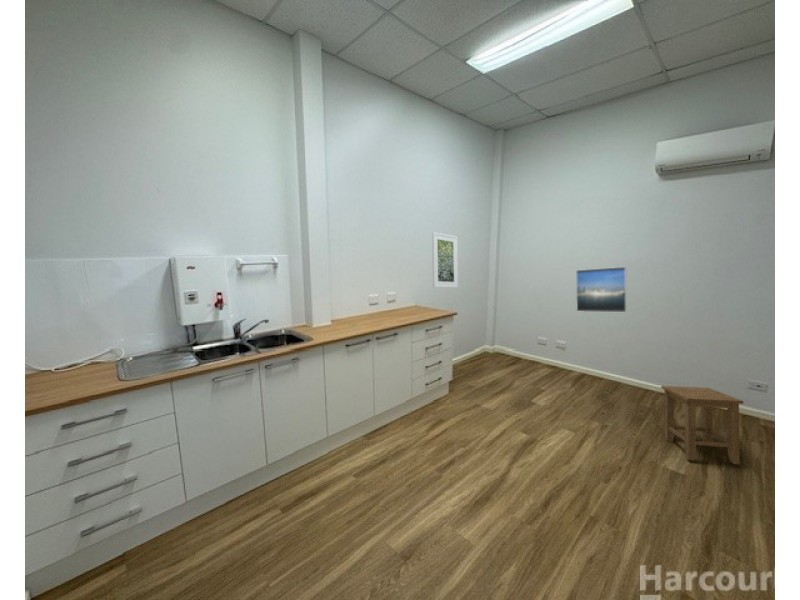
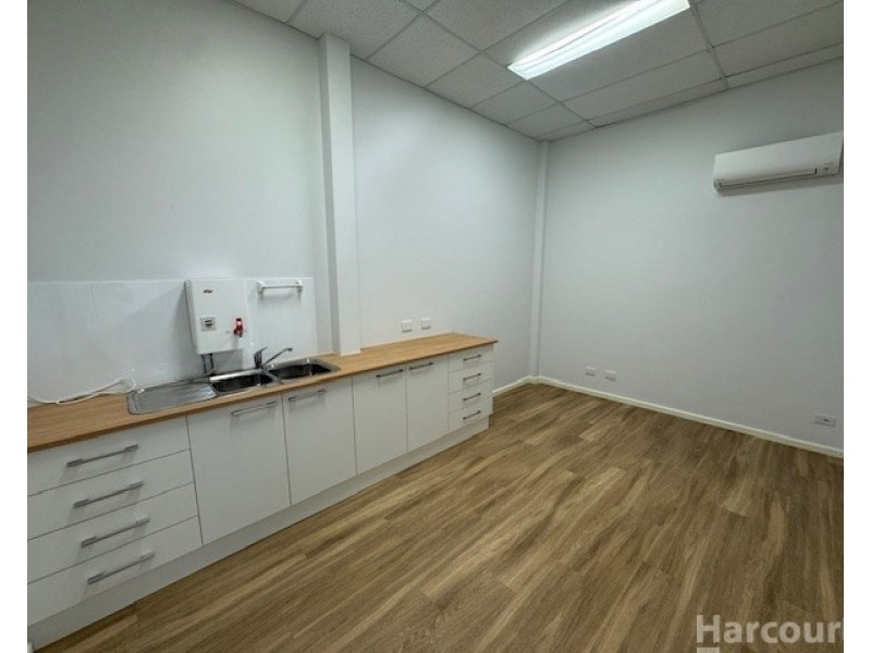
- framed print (445, 261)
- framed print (600, 290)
- stool (702, 422)
